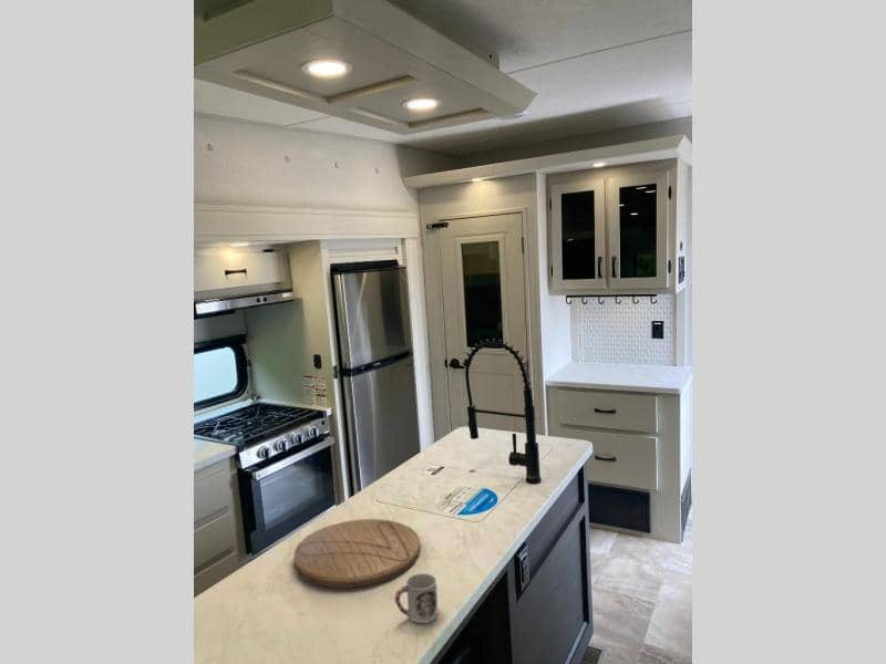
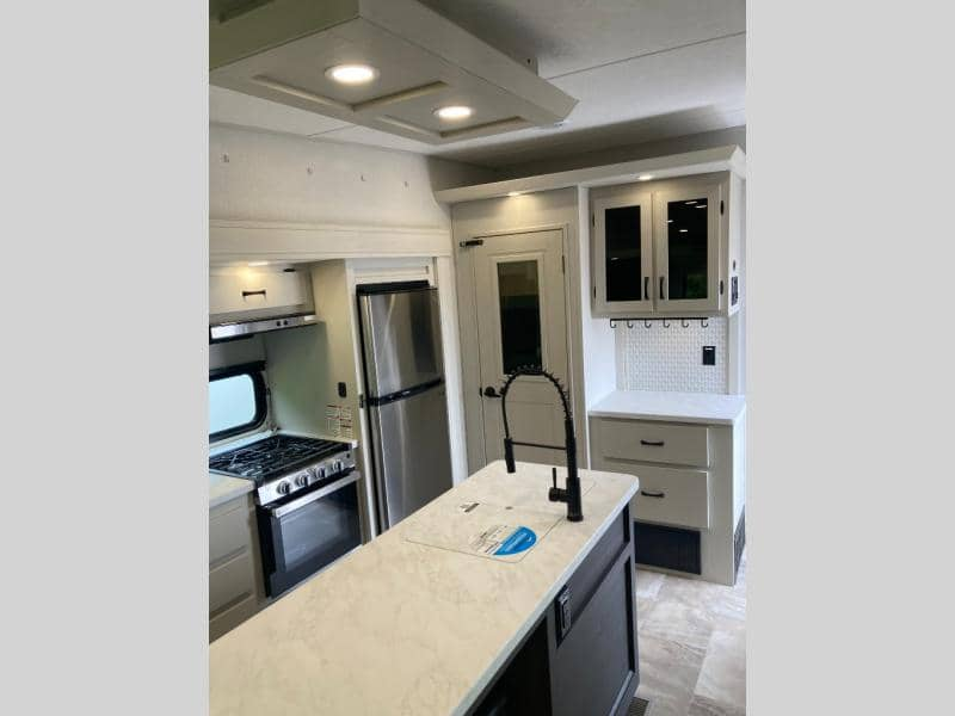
- cutting board (358, 549)
- cup (415, 599)
